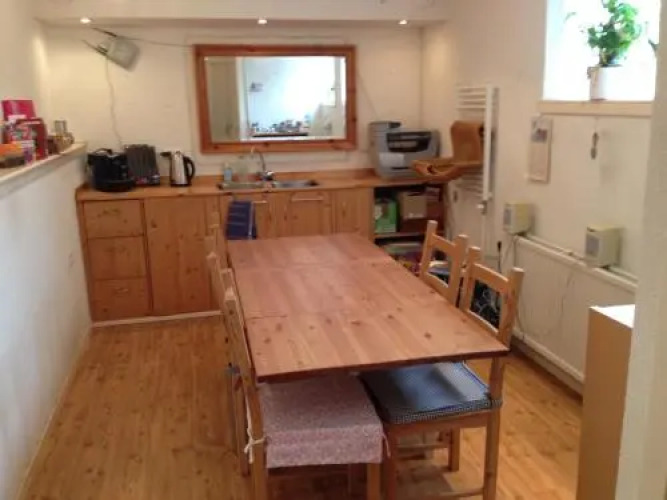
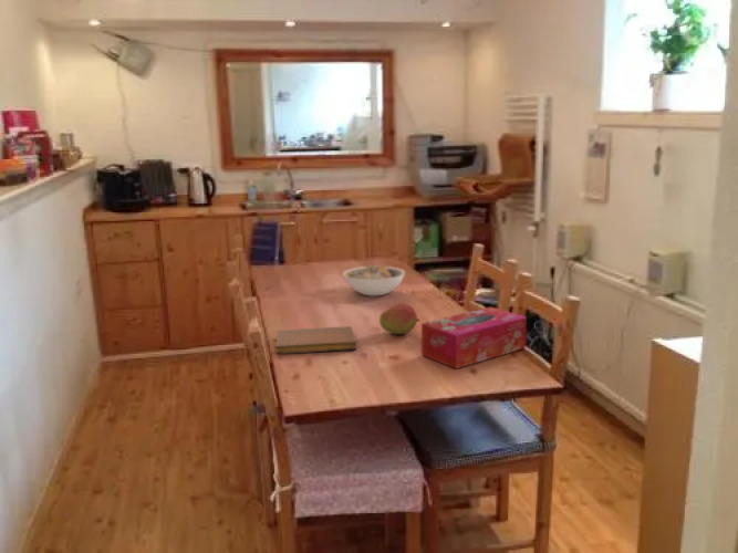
+ tissue box (474, 335)
+ bowl (374, 279)
+ fruit (399, 319)
+ notebook (315, 338)
